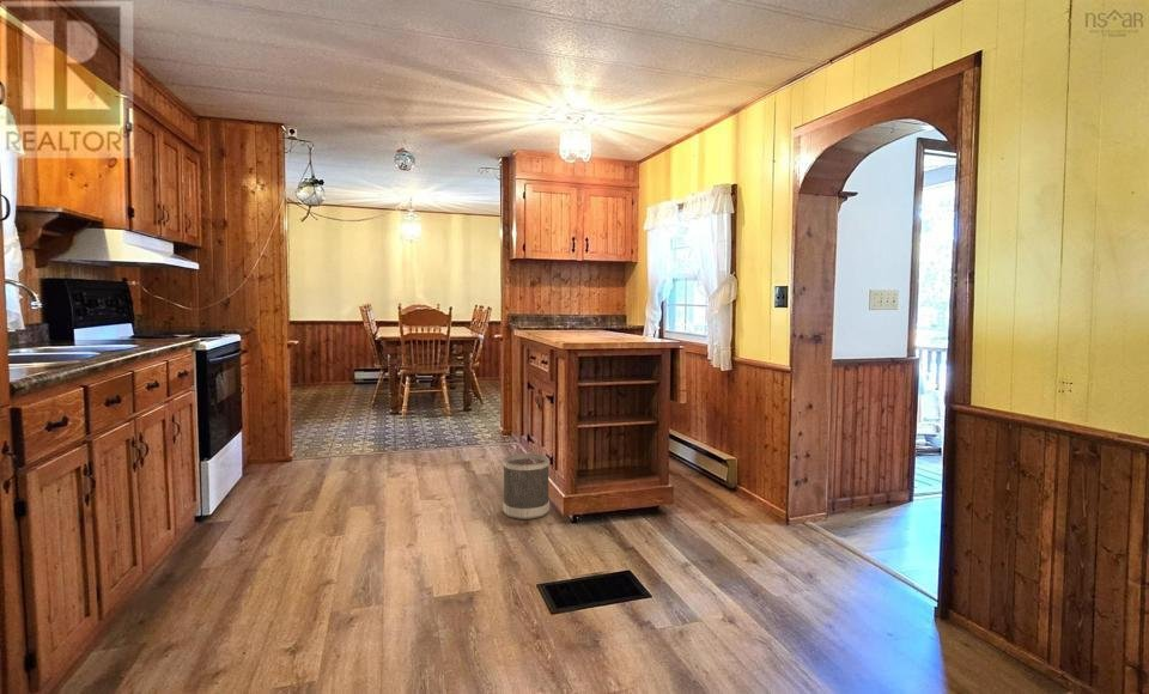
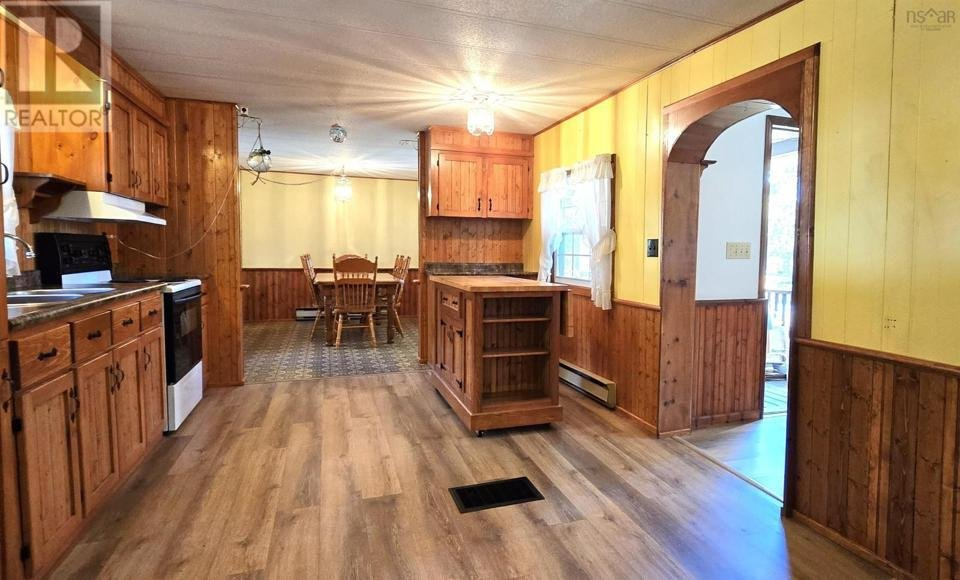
- wastebasket (525, 485)
